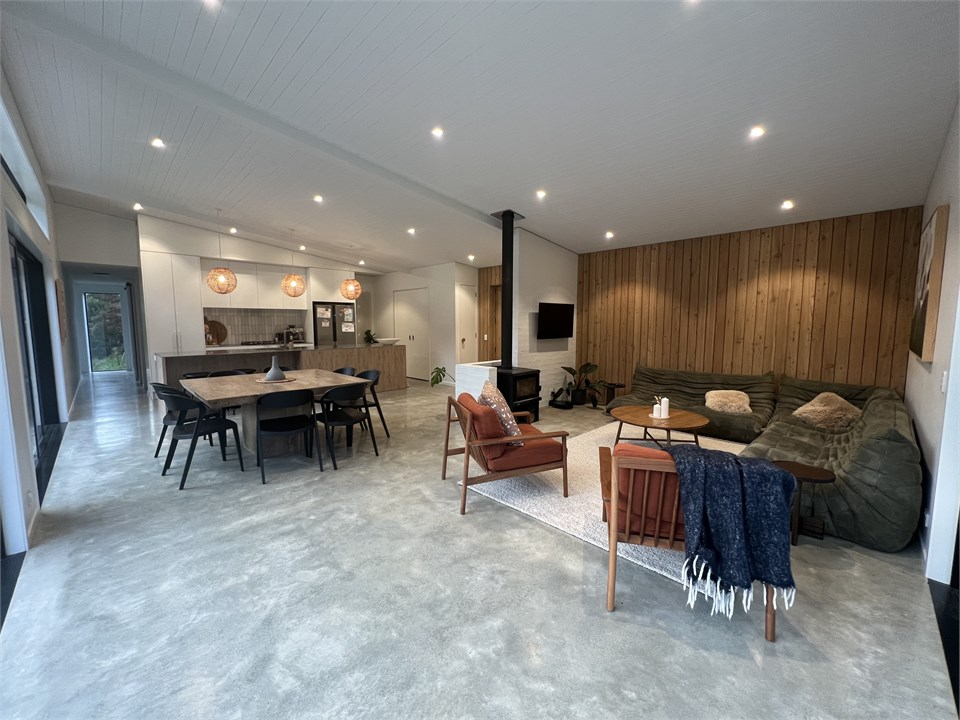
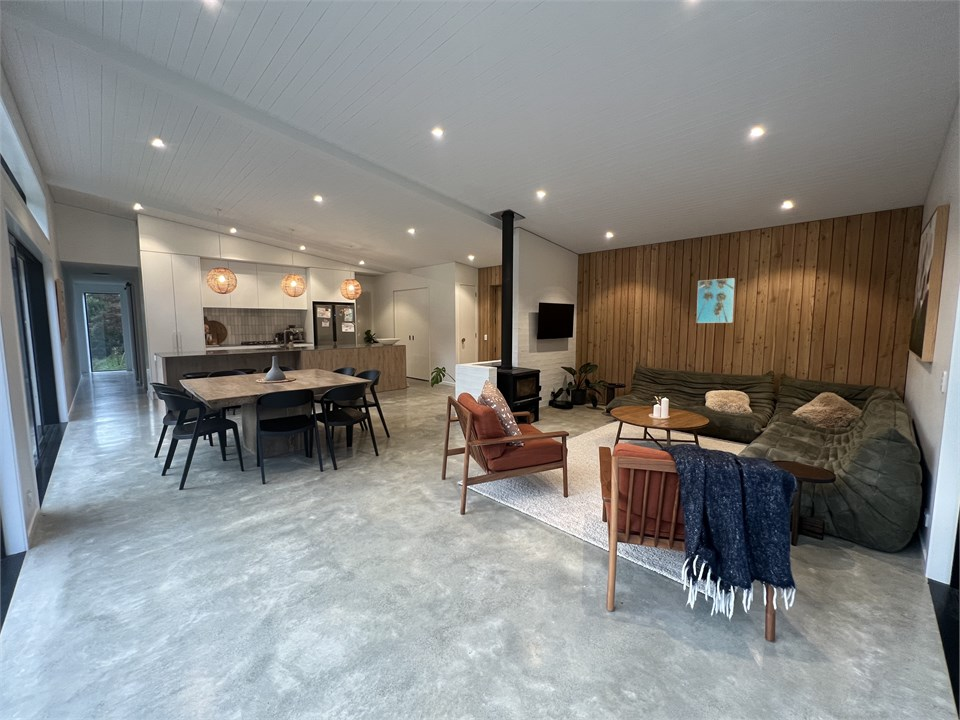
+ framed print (715, 301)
